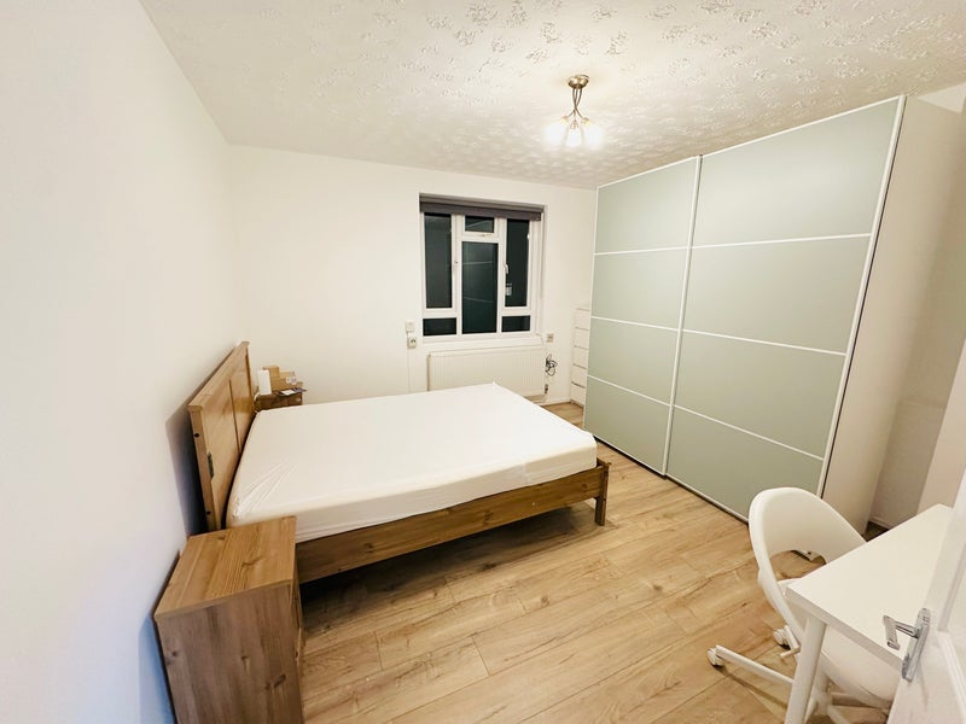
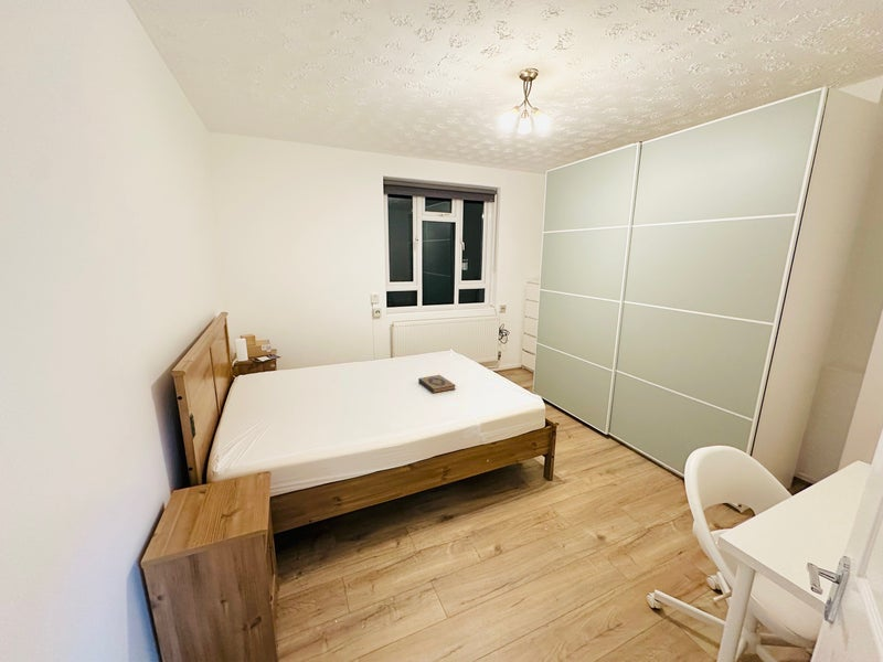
+ hardback book (436, 383)
